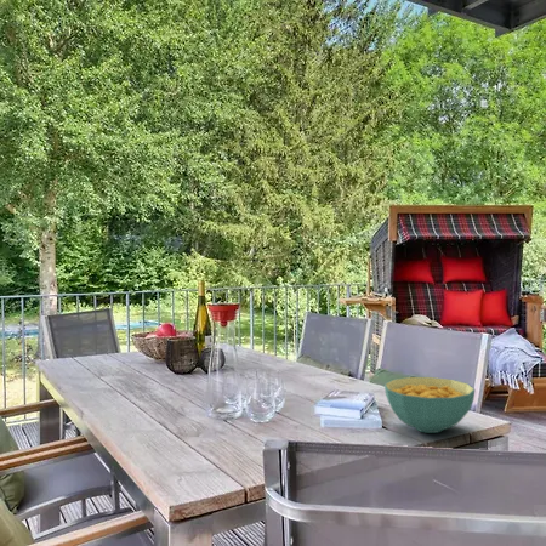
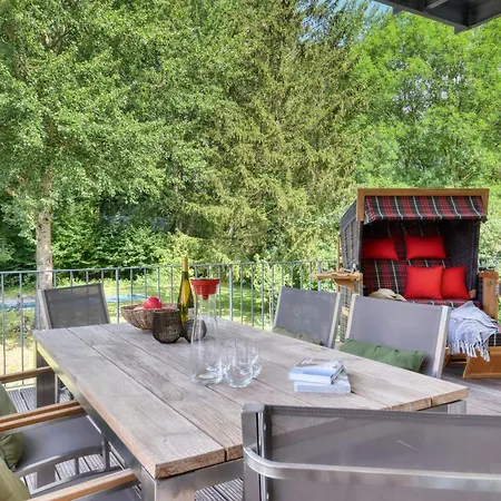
- cereal bowl (428, 408)
